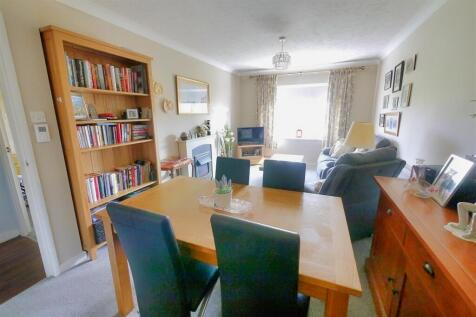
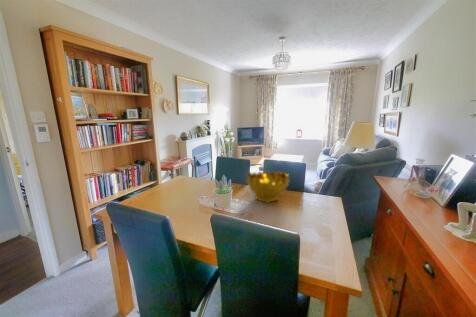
+ decorative bowl (267, 185)
